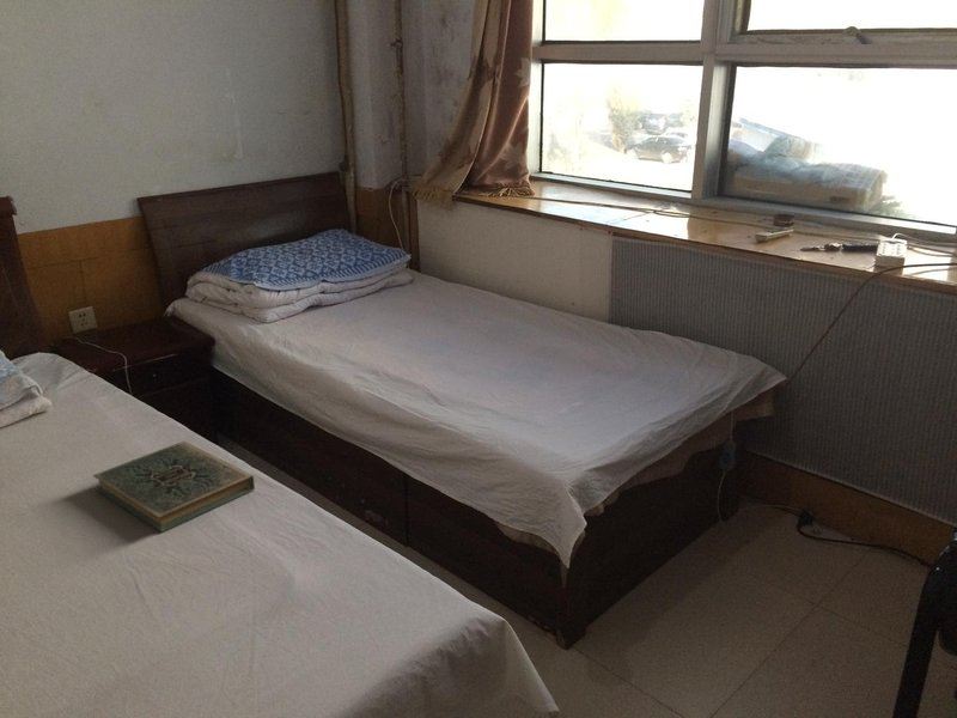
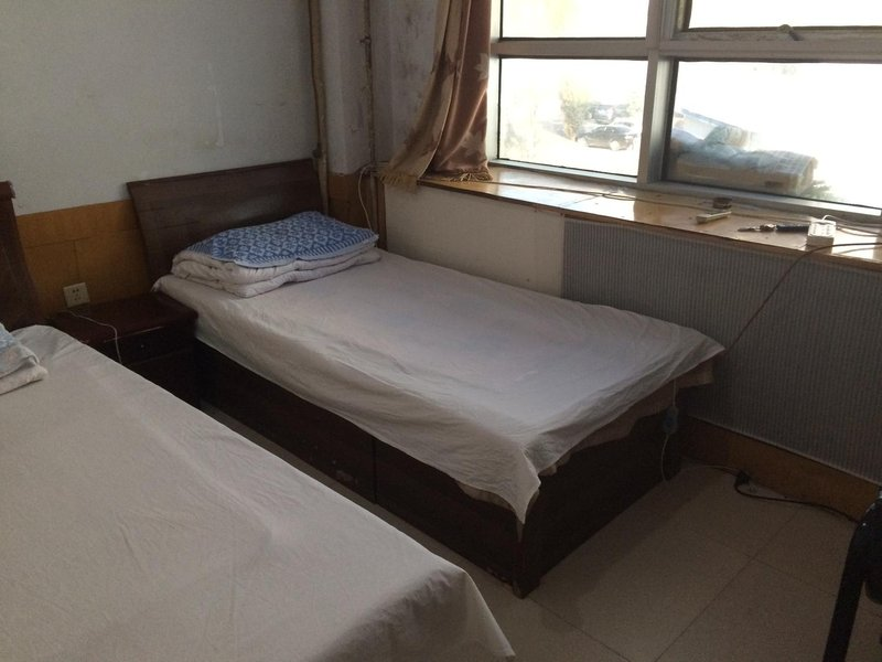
- book (173, 482)
